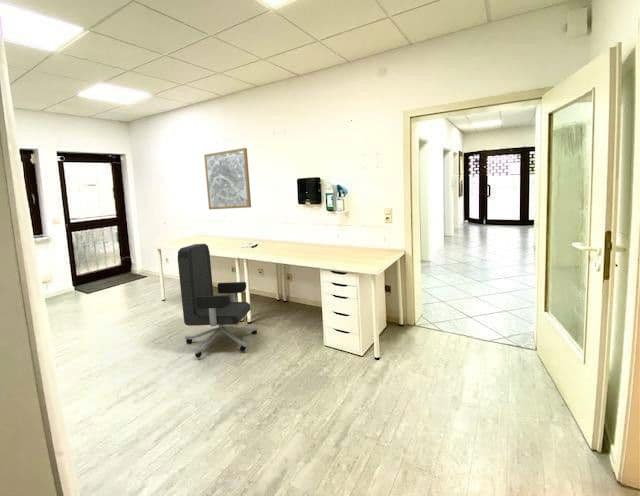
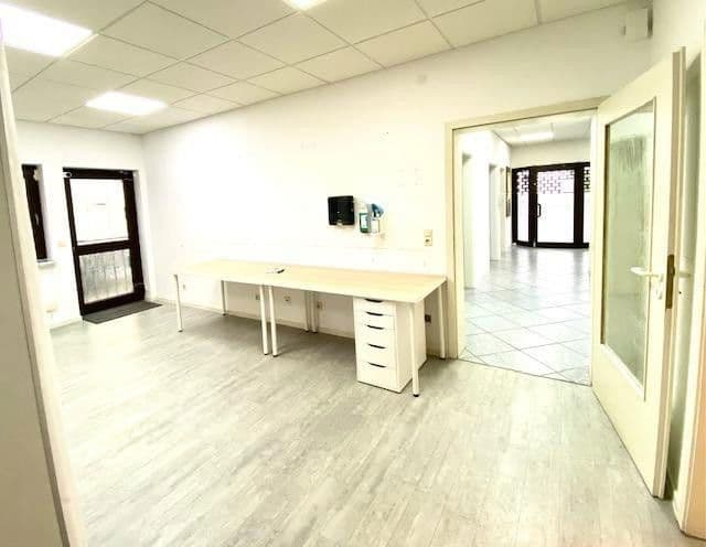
- office chair (215, 296)
- wall art (227, 180)
